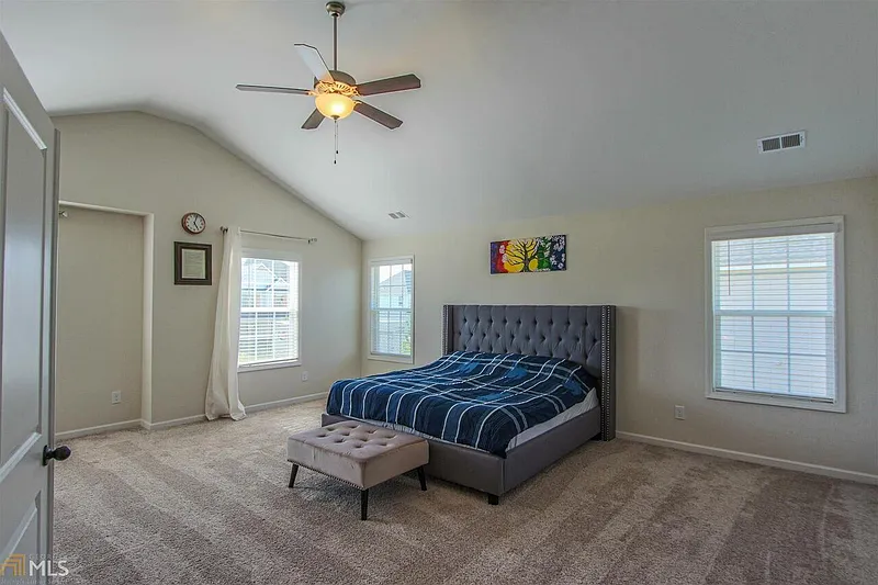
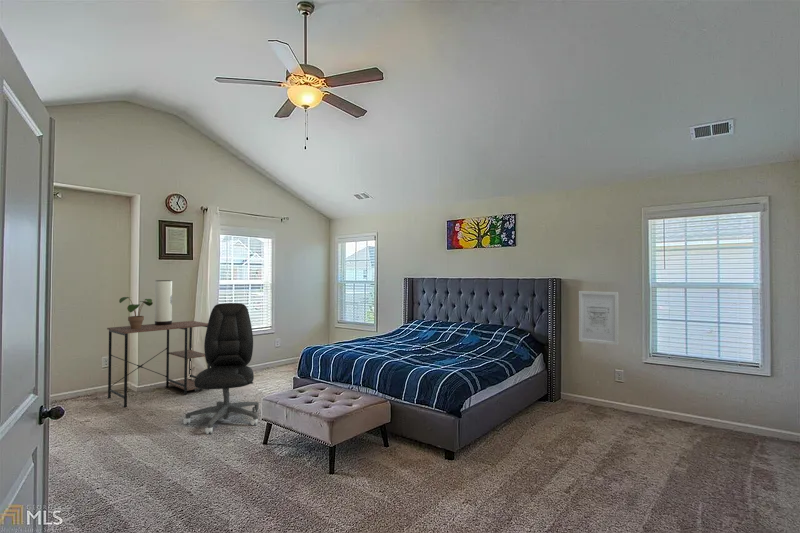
+ potted plant (135, 311)
+ office chair (222, 363)
+ table lamp (163, 302)
+ desk (166, 359)
+ wall art (598, 317)
